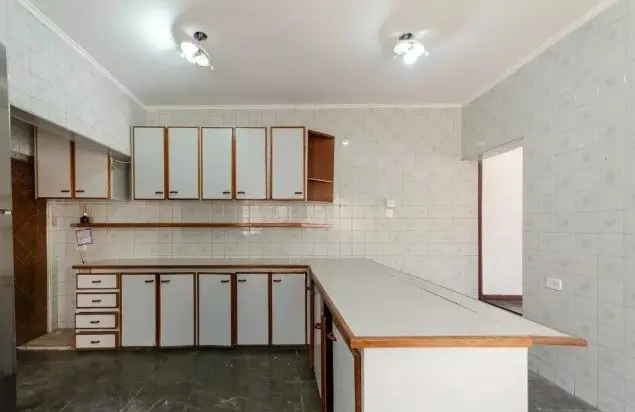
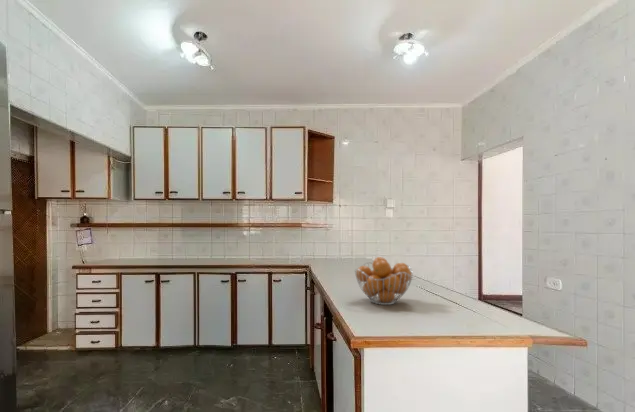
+ fruit basket (383, 280)
